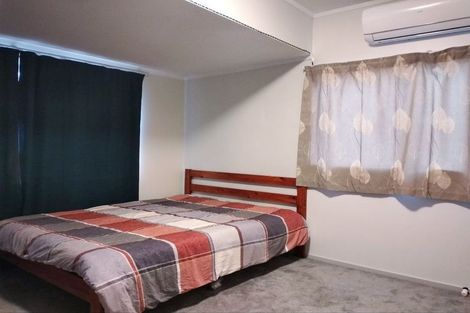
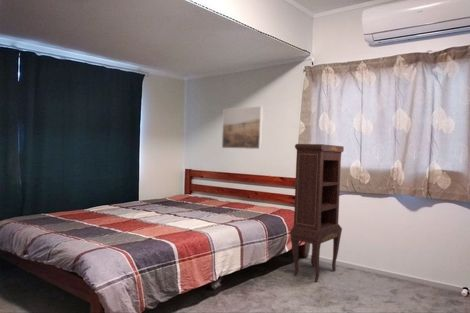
+ cabinet (317, 209)
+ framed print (241, 128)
